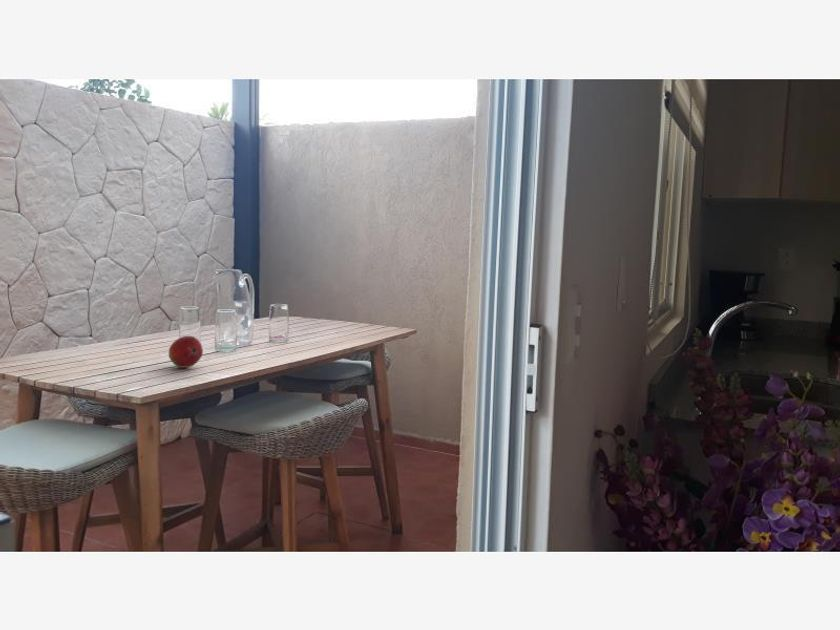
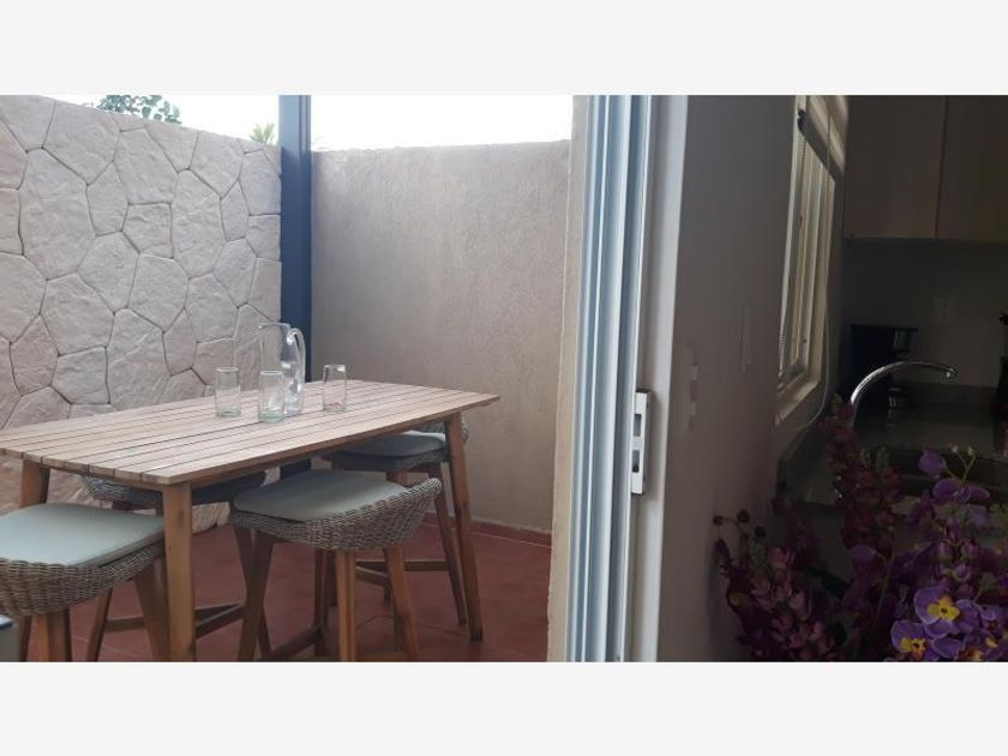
- fruit (184, 351)
